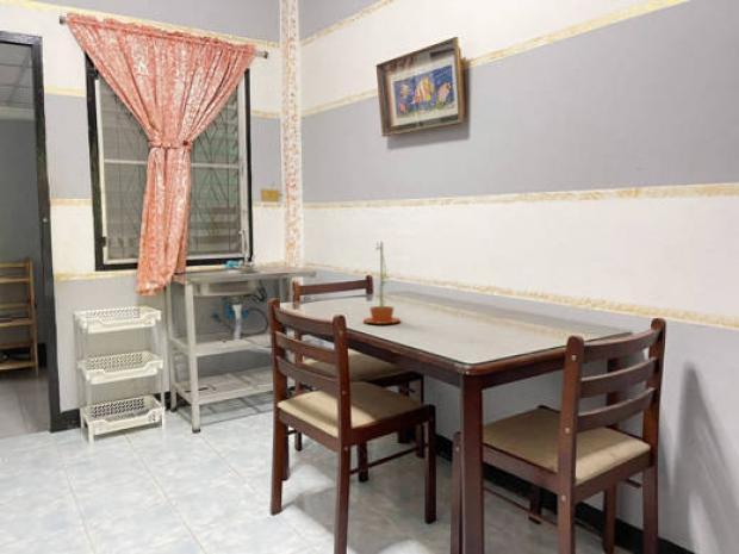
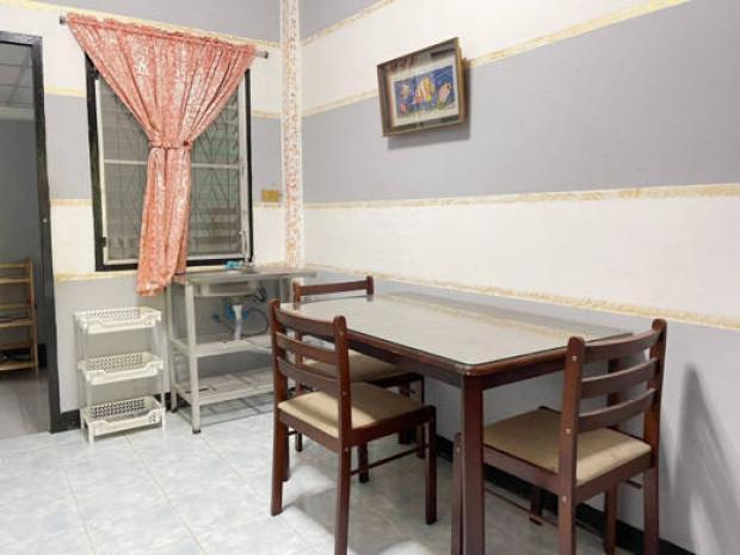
- flower pot (381, 281)
